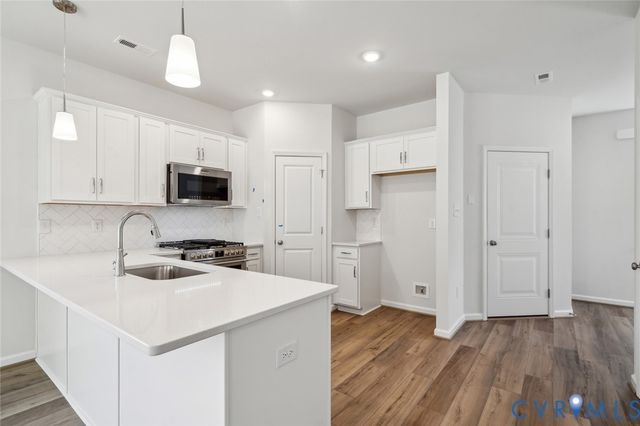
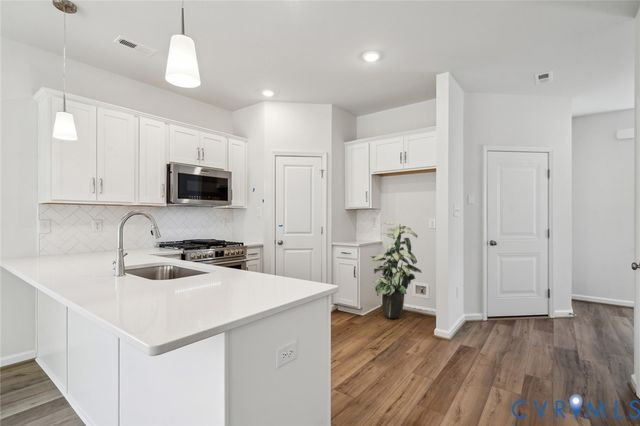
+ indoor plant (393, 268)
